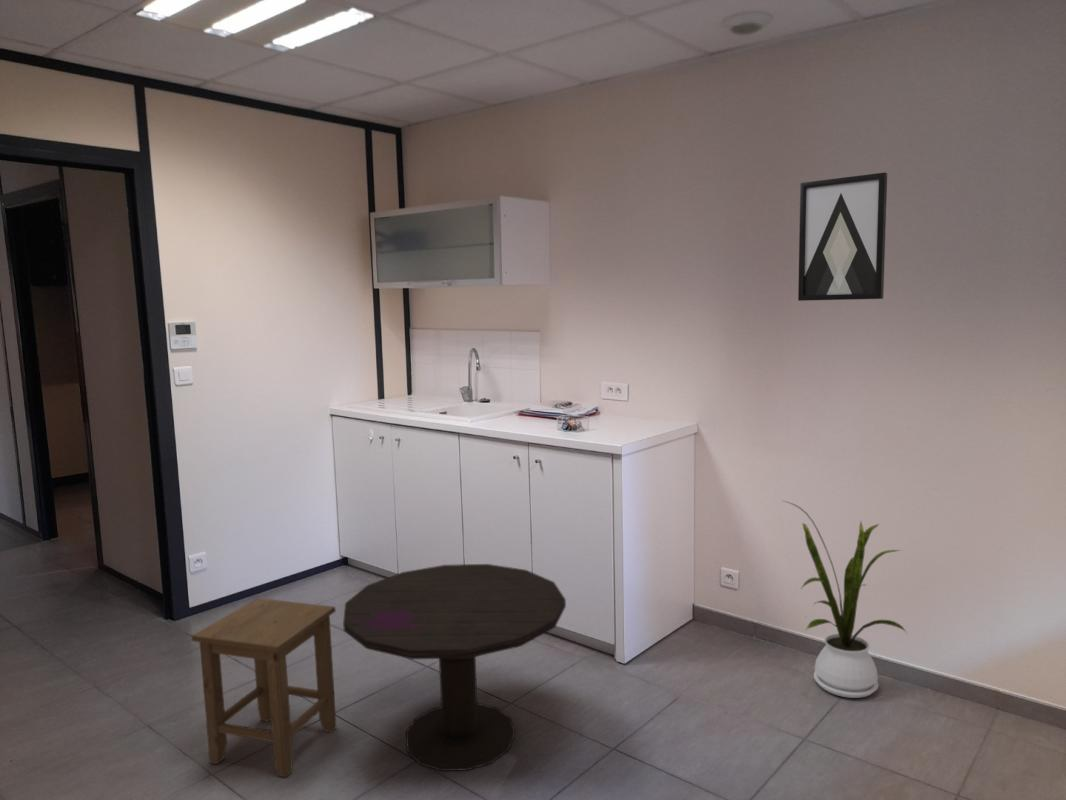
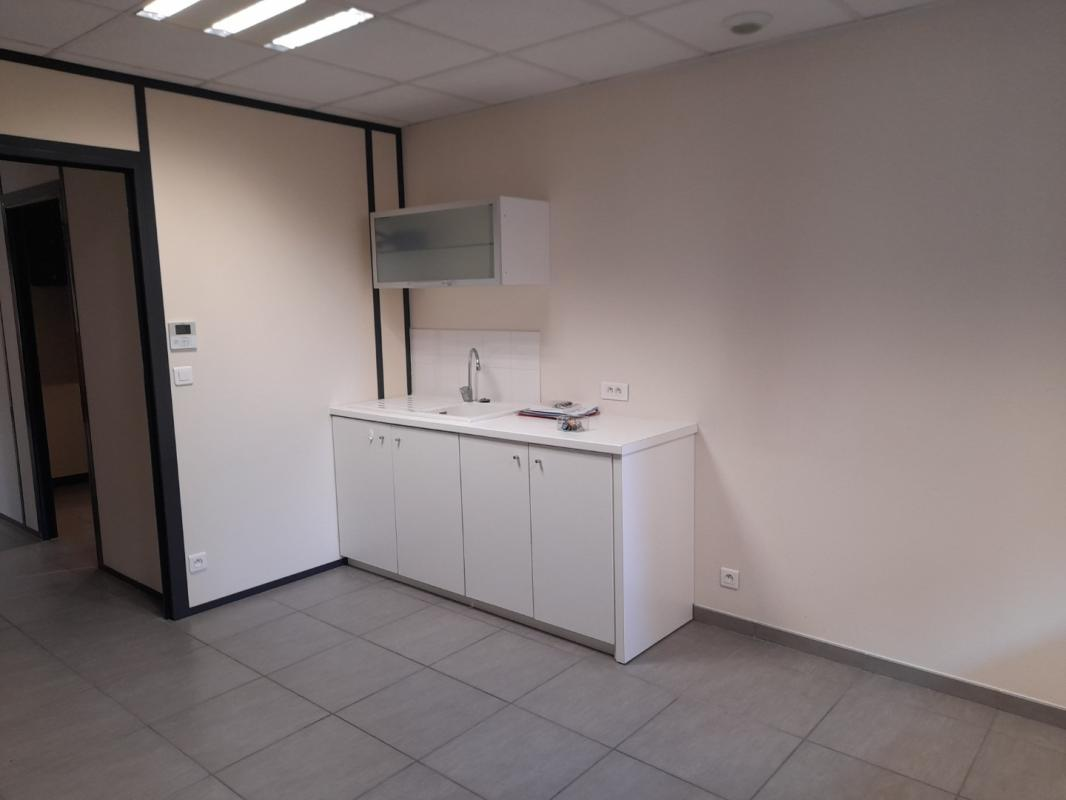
- wall art (840, 239)
- side table (457, 670)
- stool (270, 683)
- house plant (840, 595)
